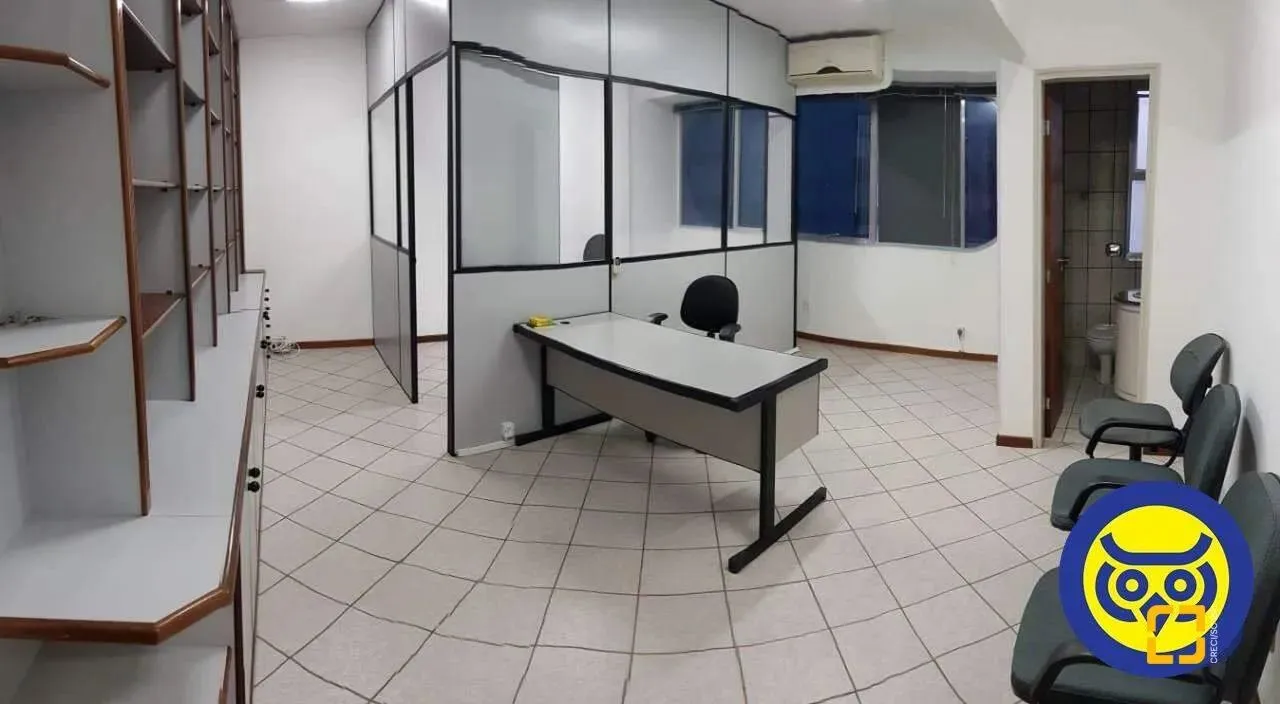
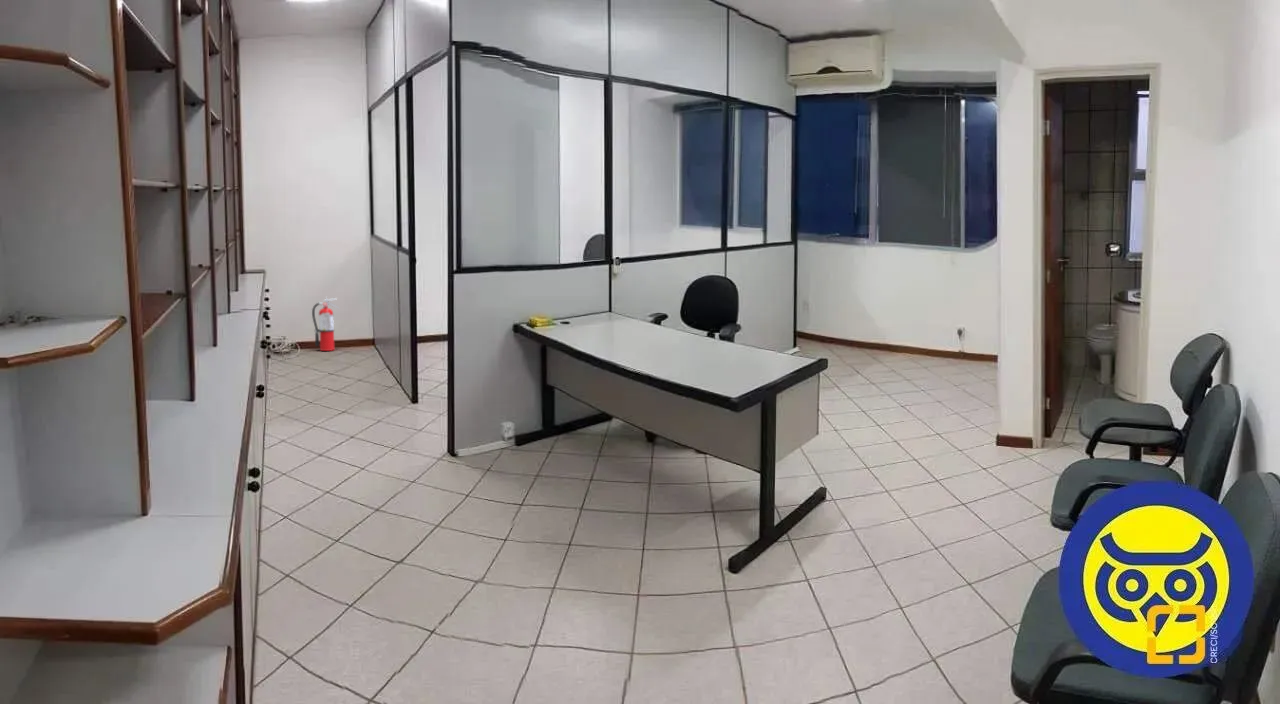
+ fire extinguisher (325, 323)
